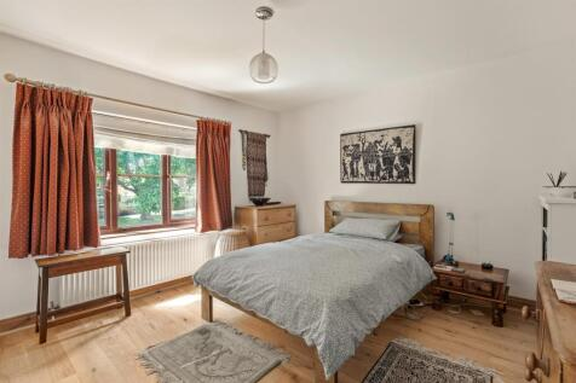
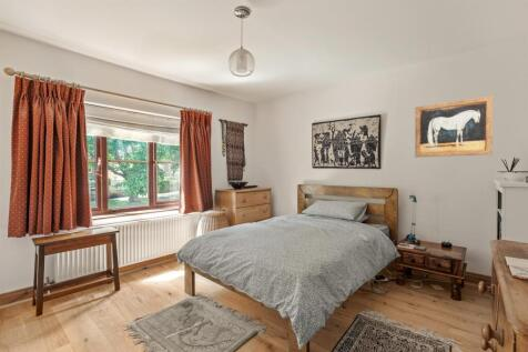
+ wall art (450, 129)
